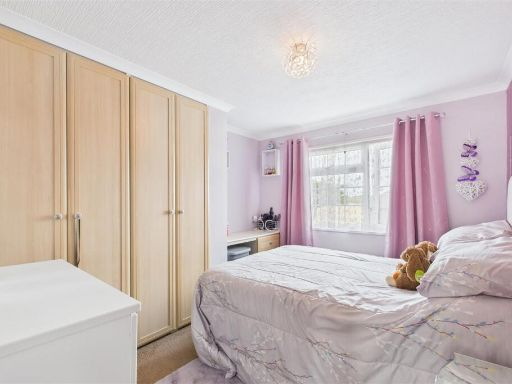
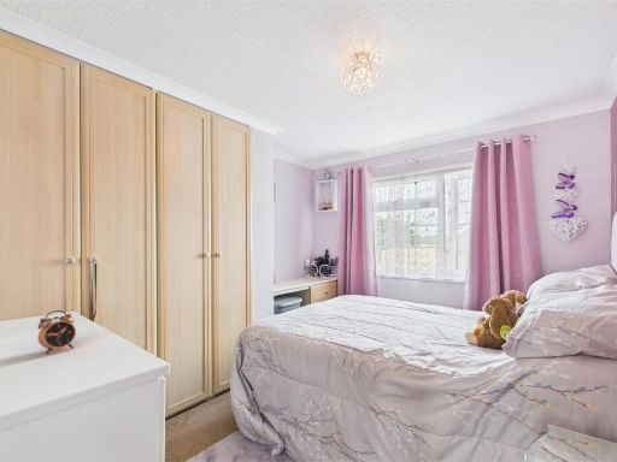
+ alarm clock (57, 330)
